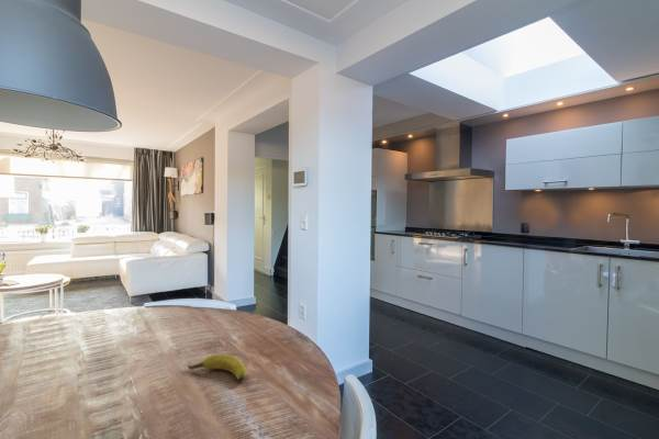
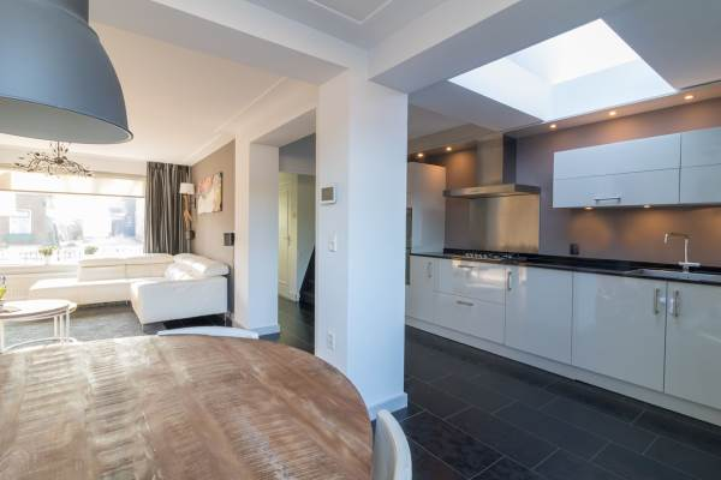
- banana (221, 364)
